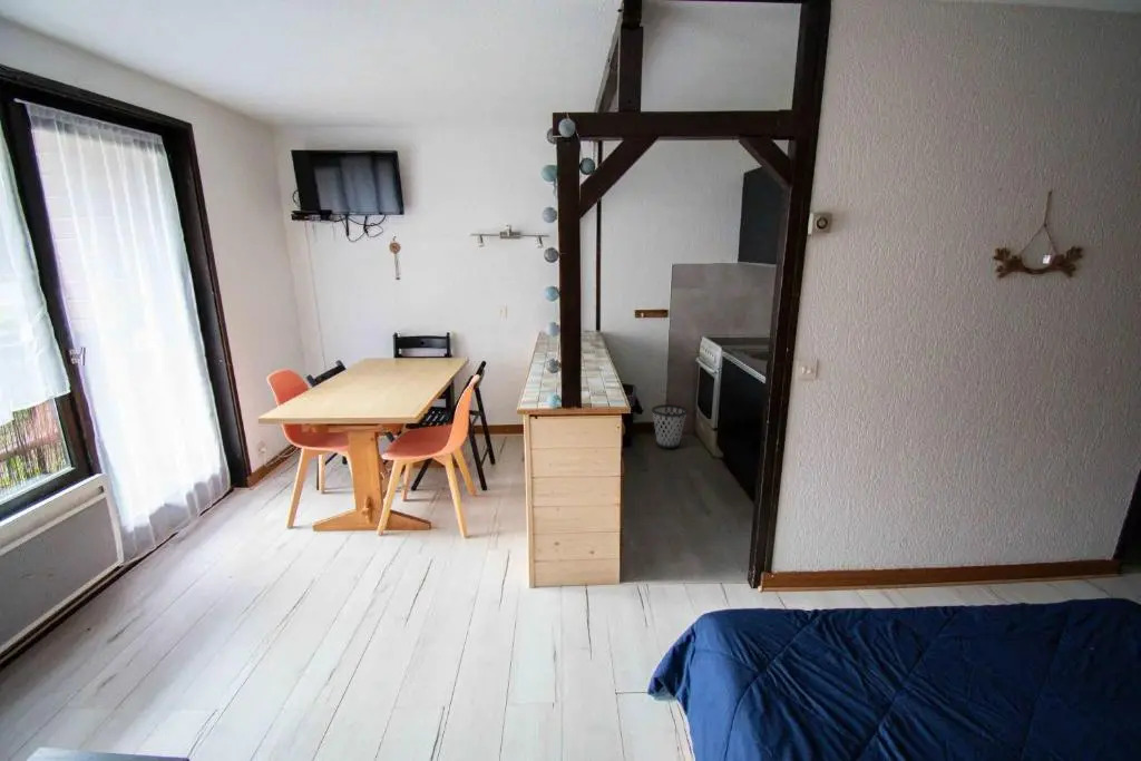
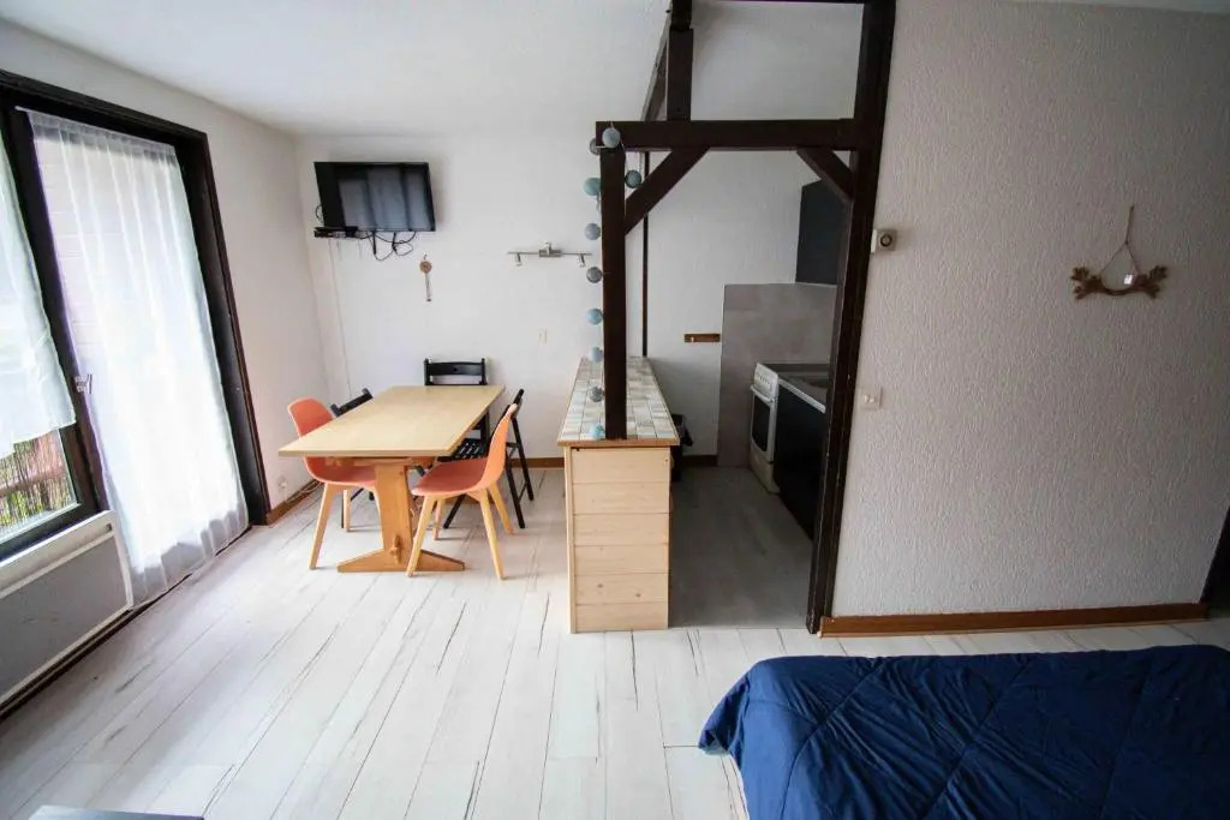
- wastebasket (669, 427)
